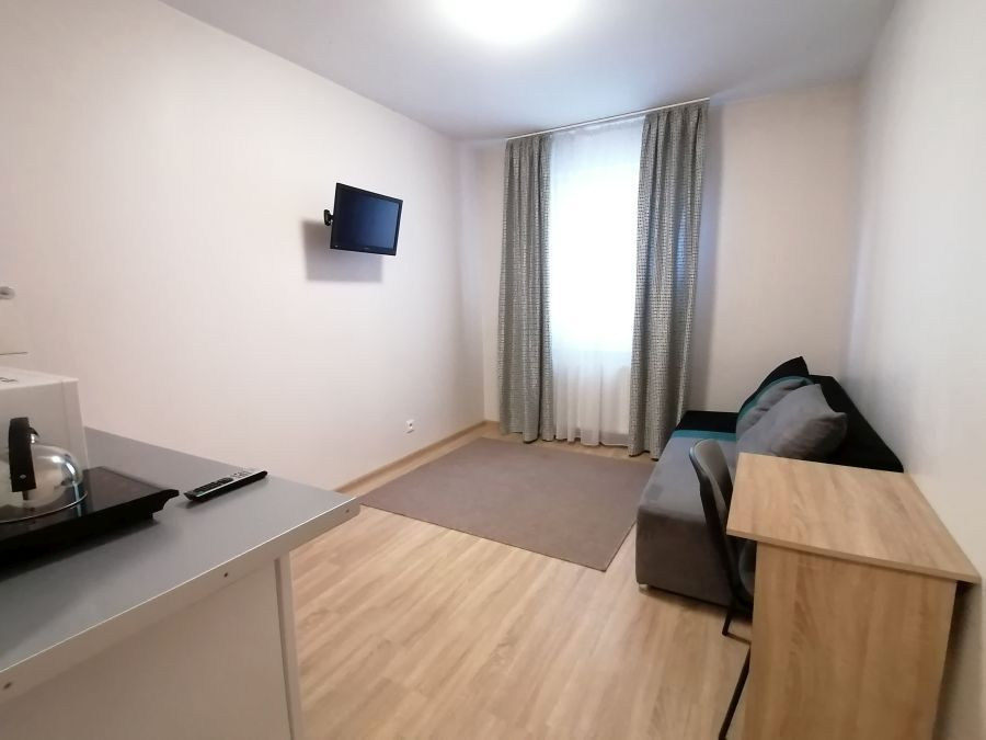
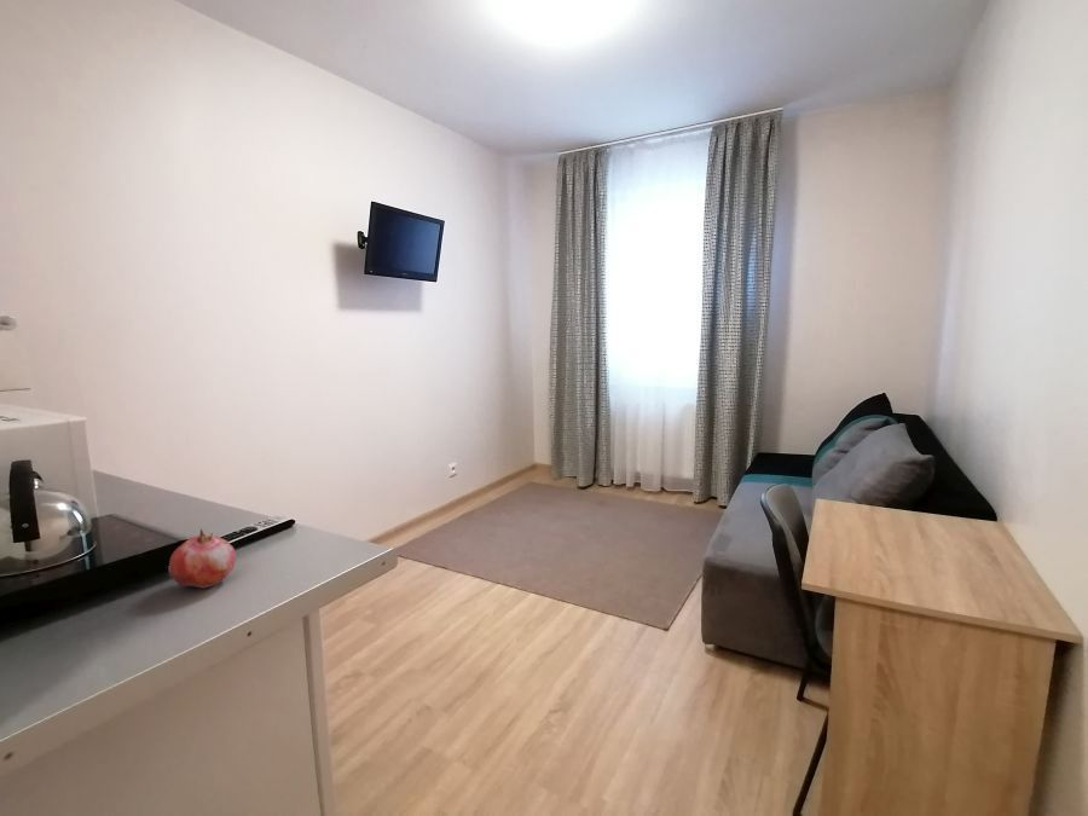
+ fruit (202, 555)
